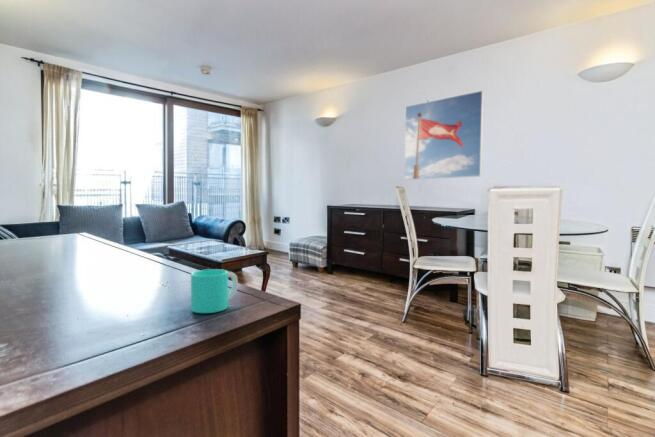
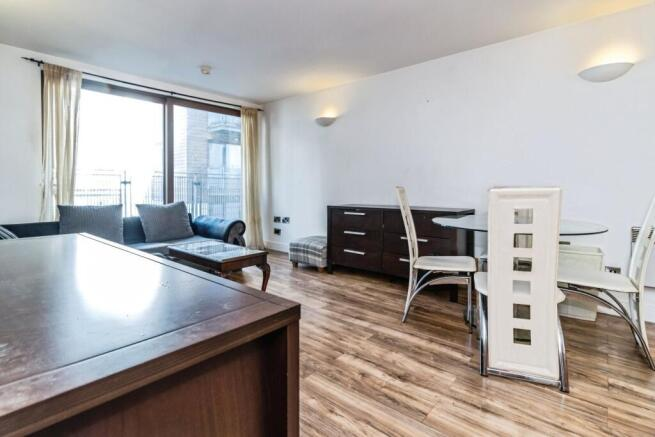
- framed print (440, 139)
- cup (216, 288)
